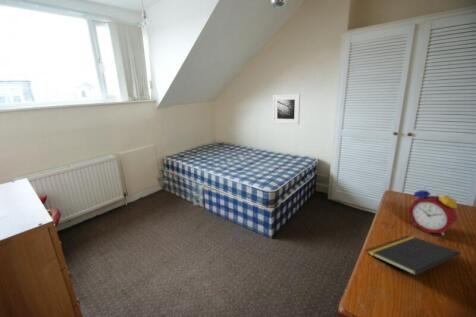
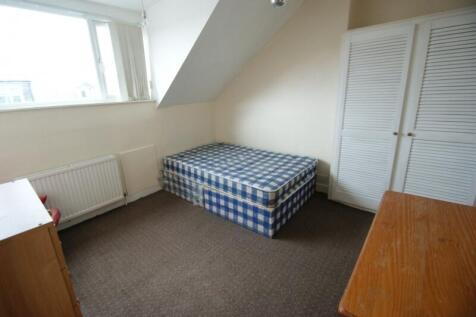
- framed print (285, 109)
- notepad (411, 252)
- alarm clock (433, 207)
